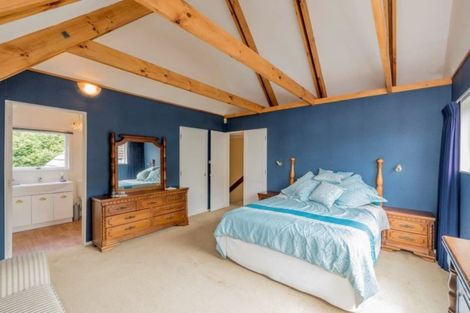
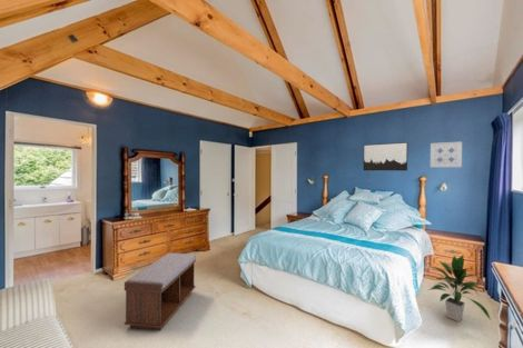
+ bench (165, 286)
+ indoor plant (456, 288)
+ wall art (384, 157)
+ wall art (445, 155)
